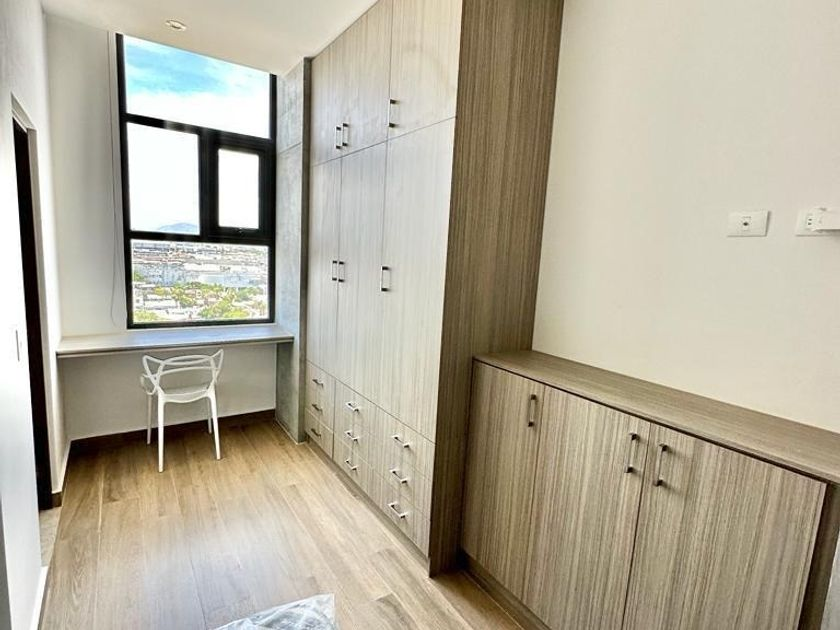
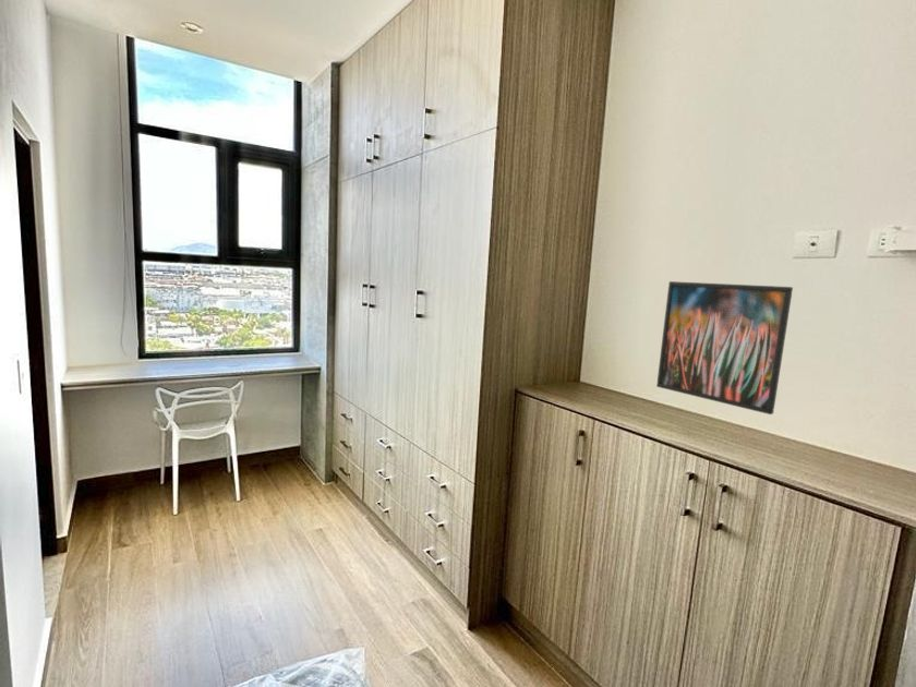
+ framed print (716, 342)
